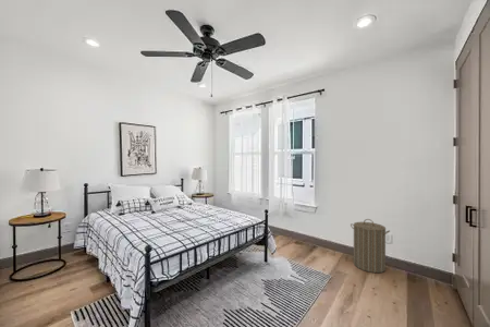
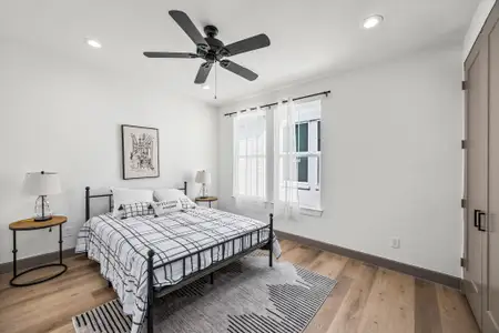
- laundry hamper (369, 242)
